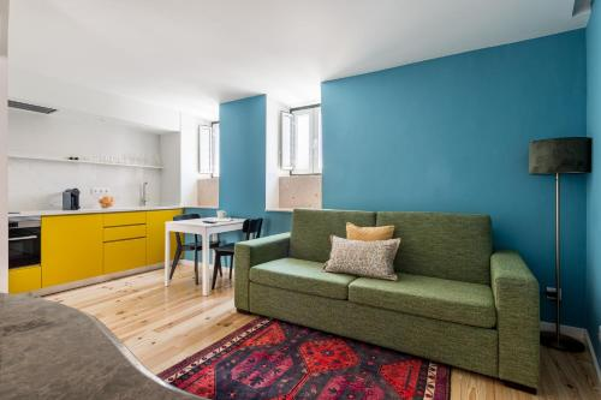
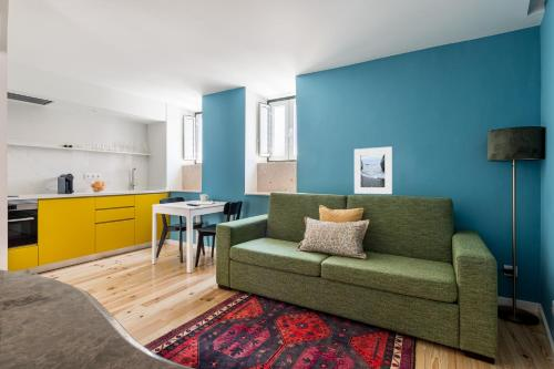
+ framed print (372, 171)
